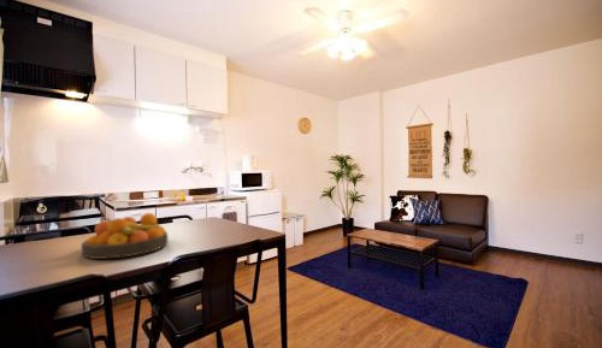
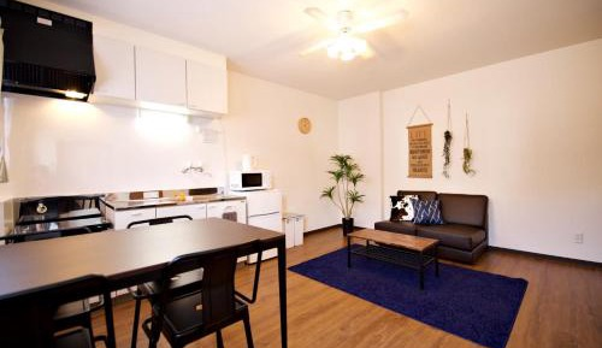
- fruit bowl (128, 231)
